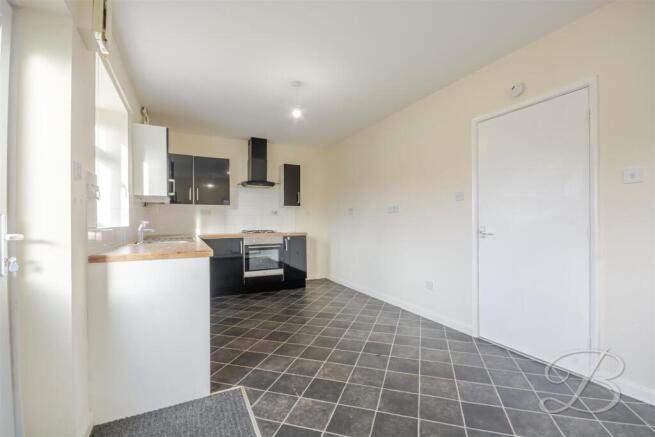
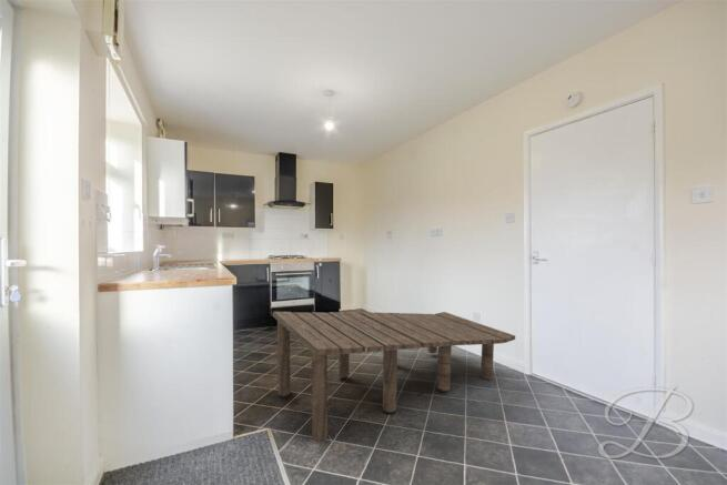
+ dining table (401, 345)
